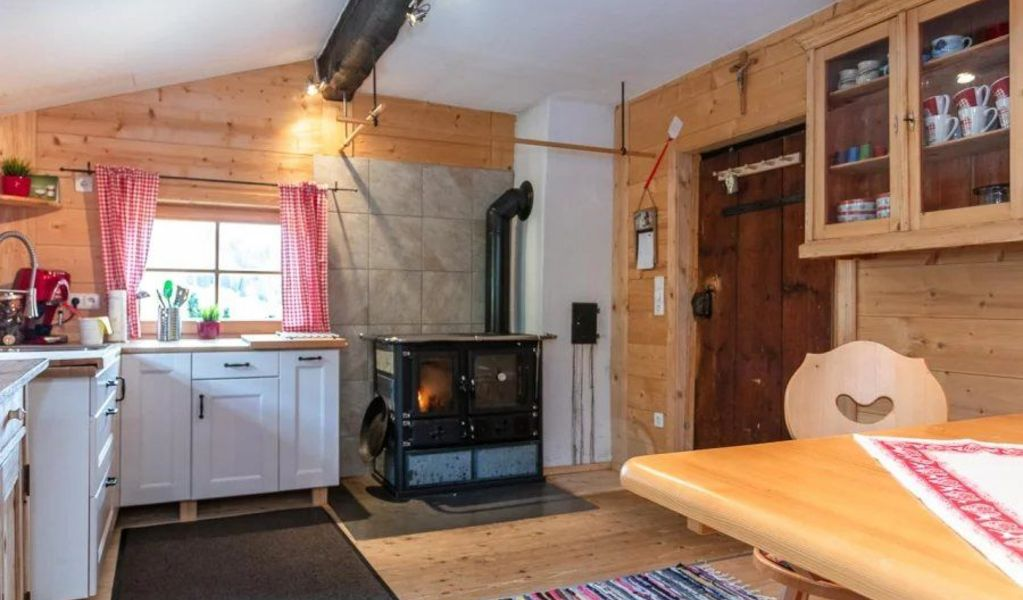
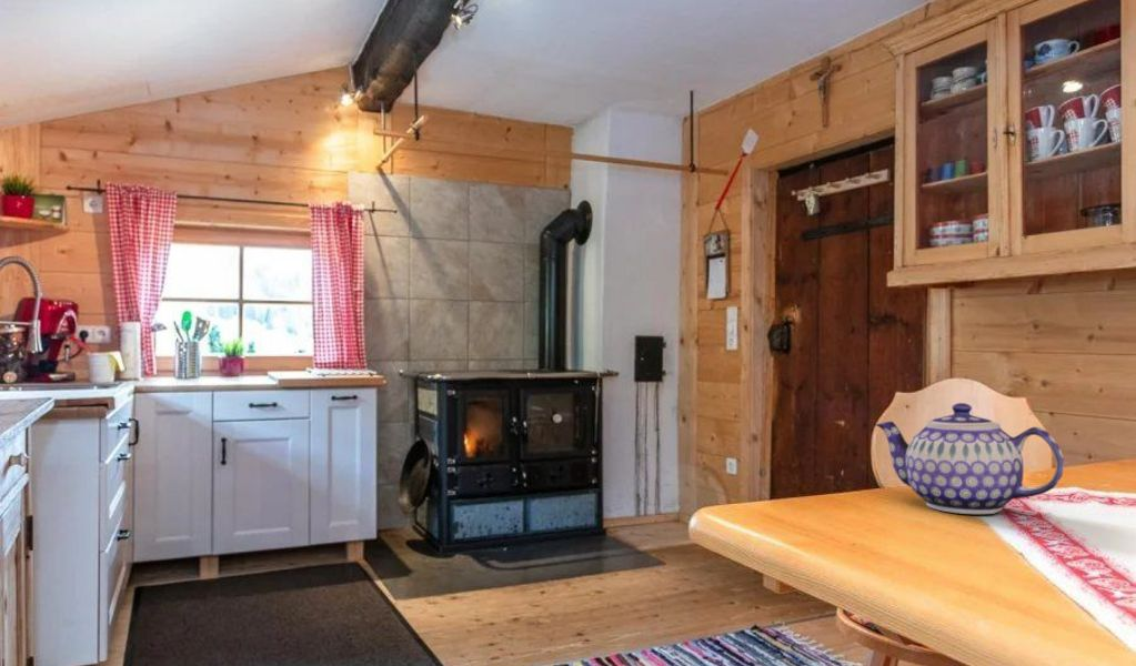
+ teapot (962, 455)
